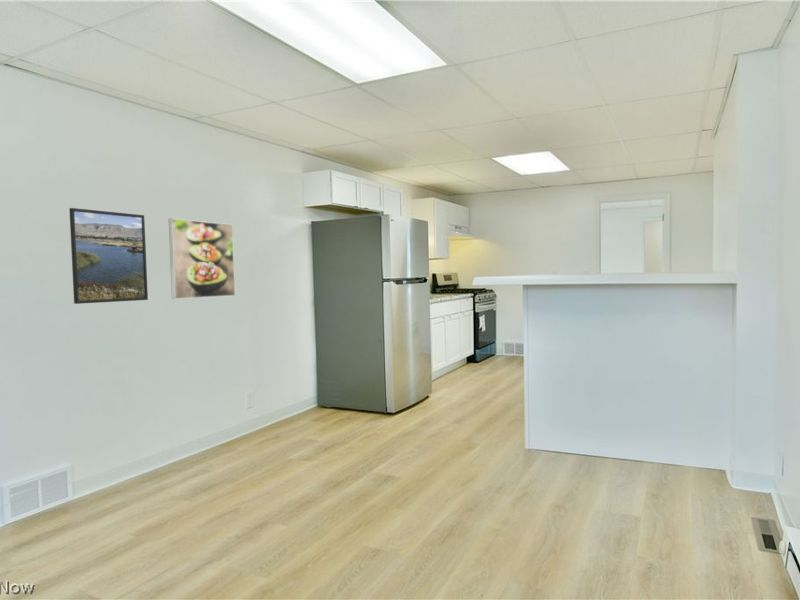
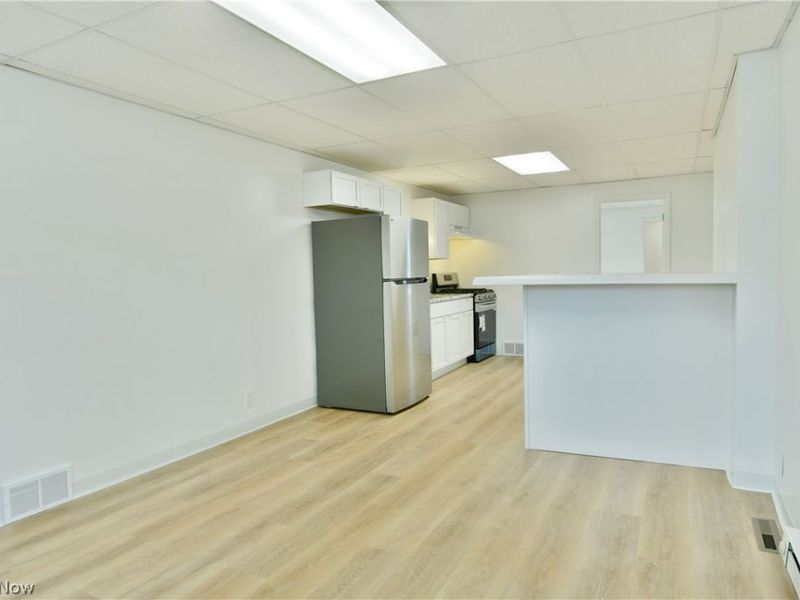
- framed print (203, 259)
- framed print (111, 256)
